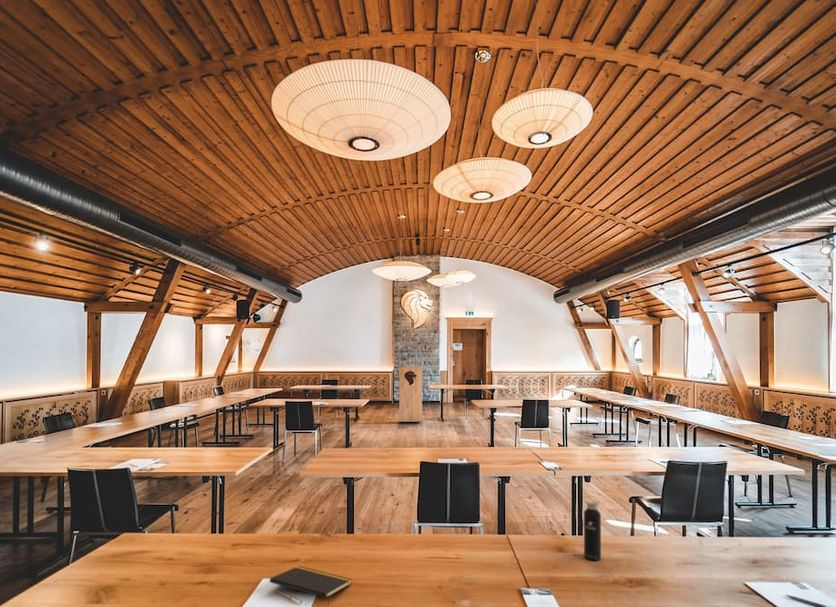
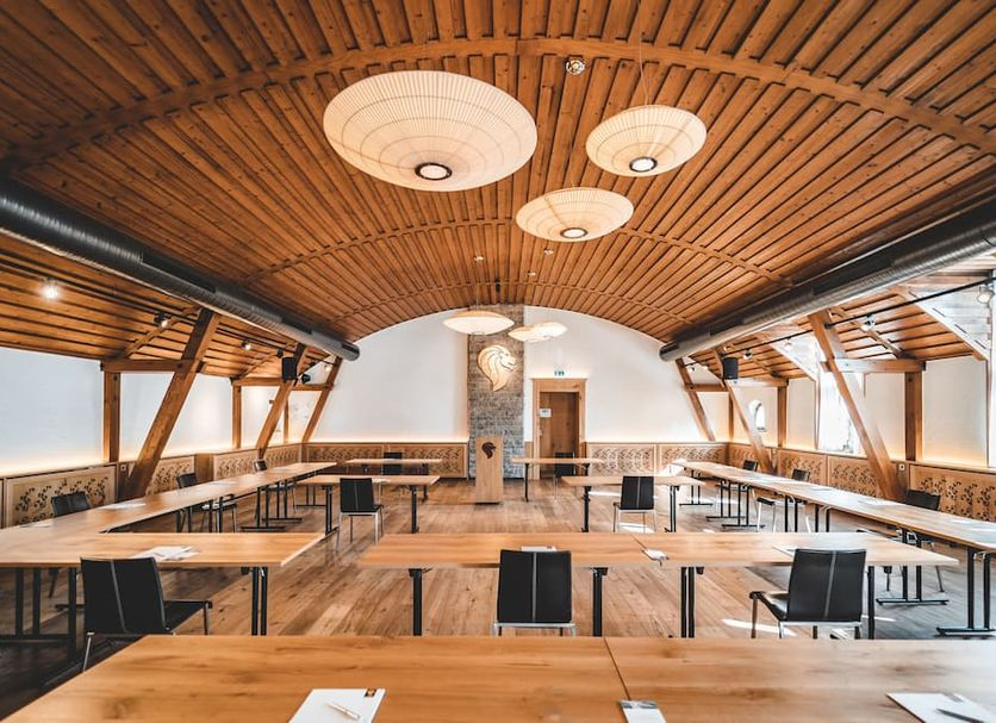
- notepad (311, 580)
- water bottle (592, 526)
